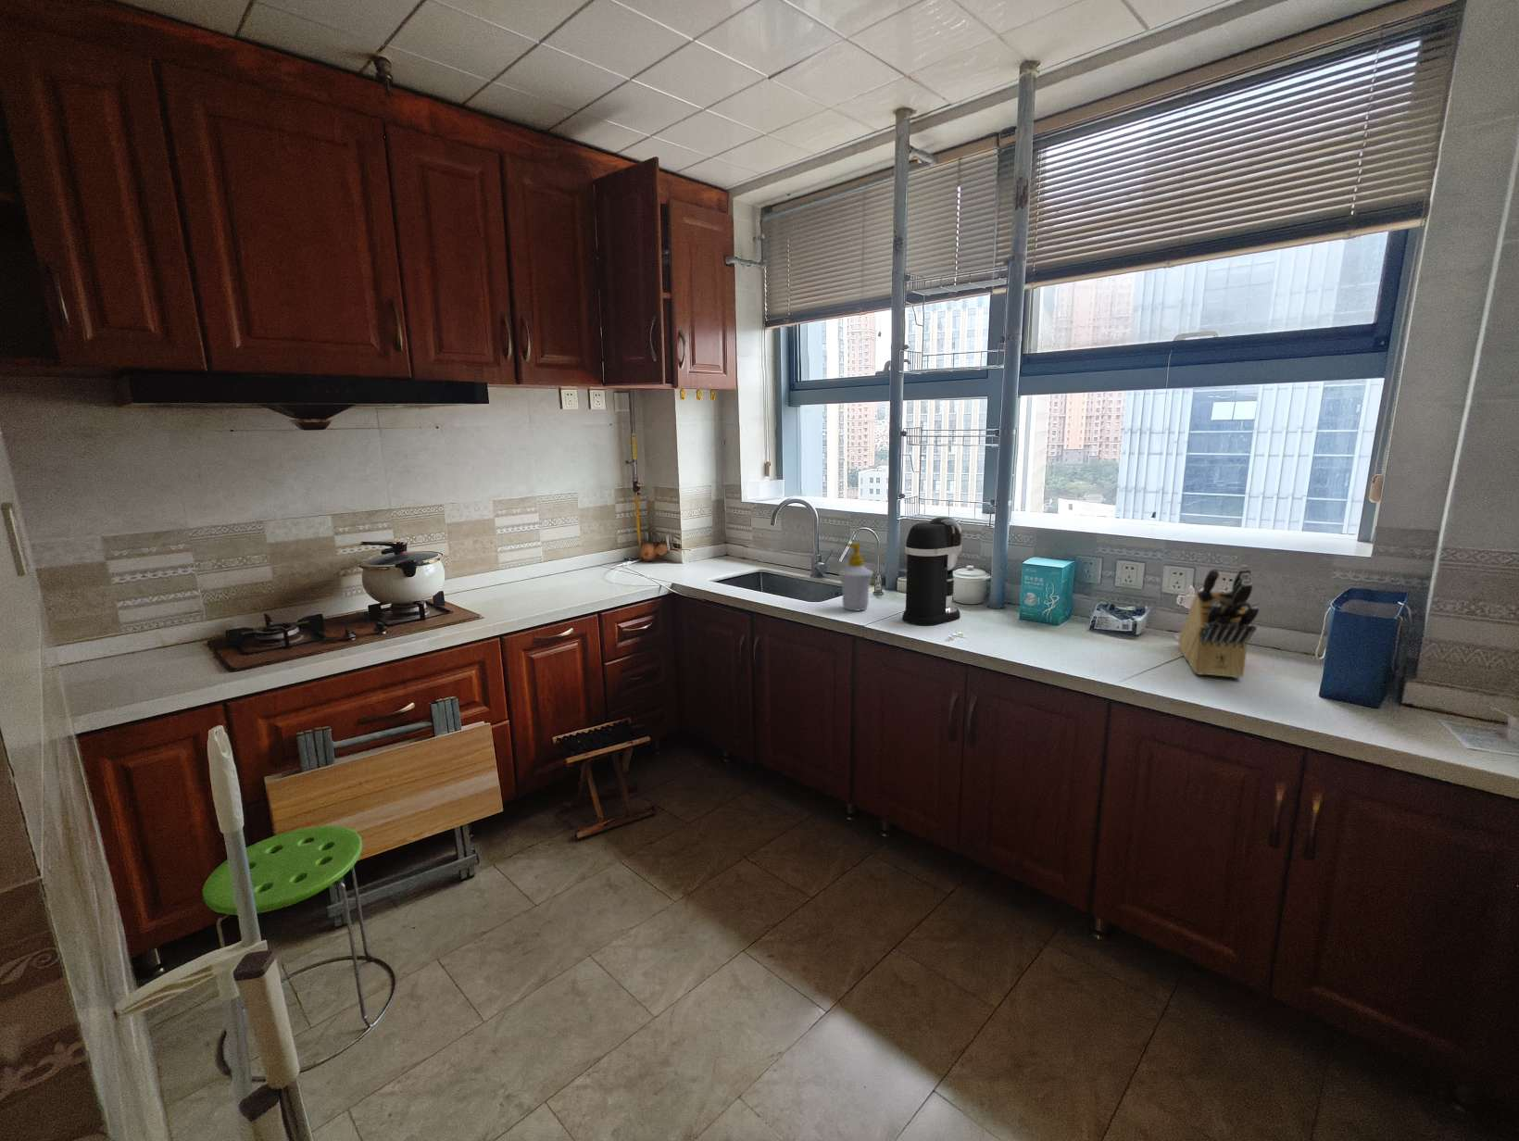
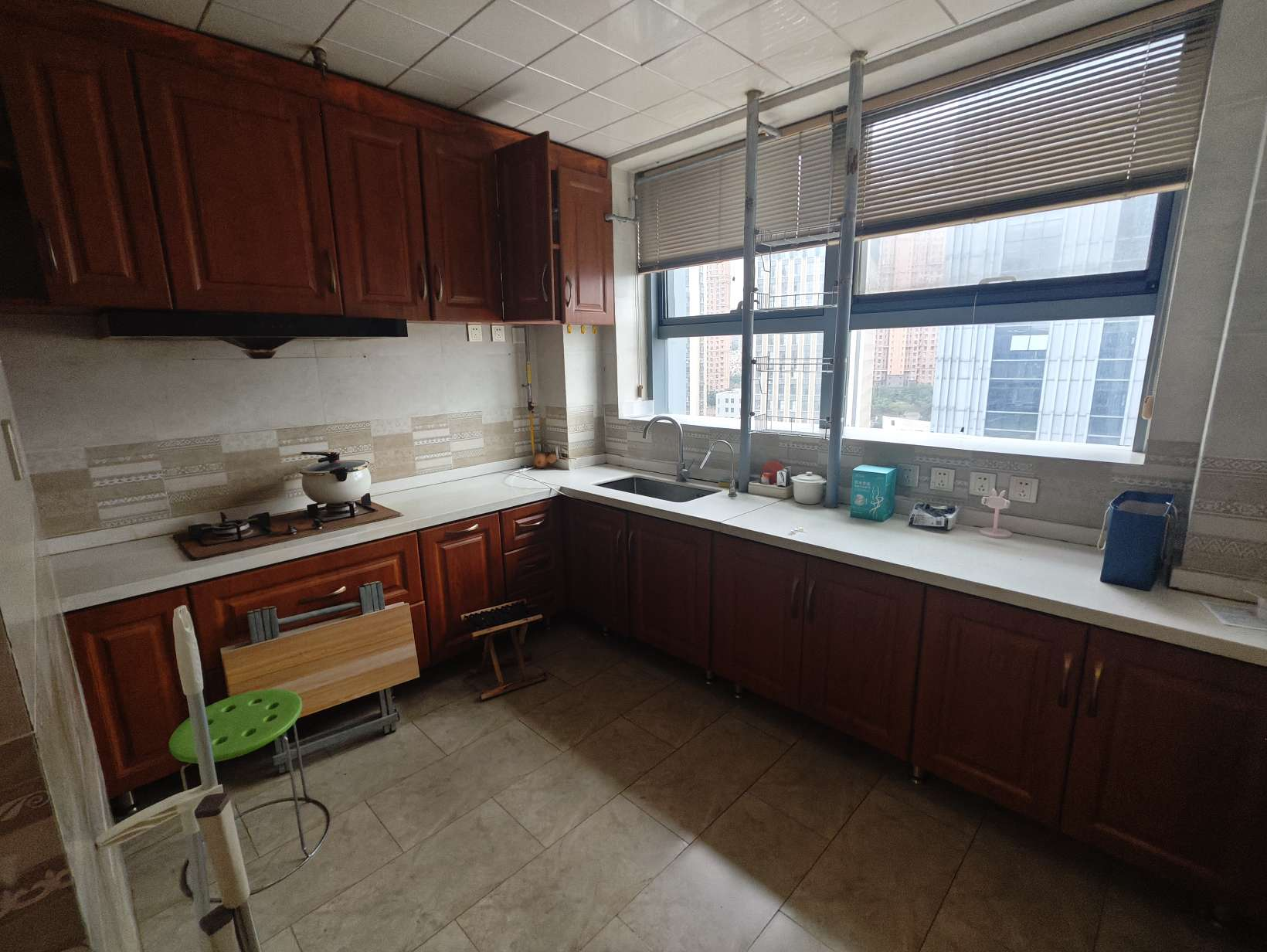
- coffee maker (933, 568)
- knife block (1217, 614)
- soap bottle (855, 575)
